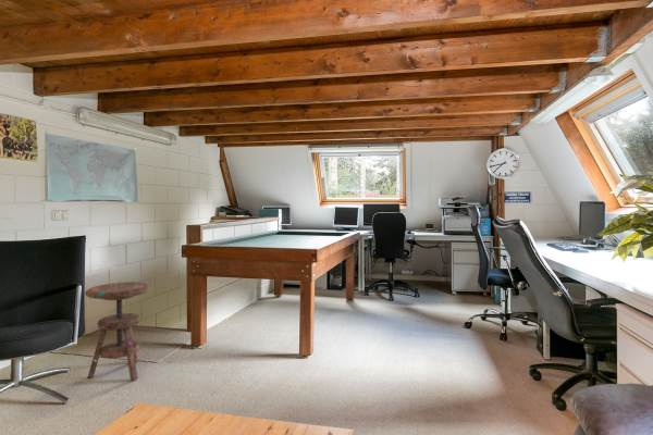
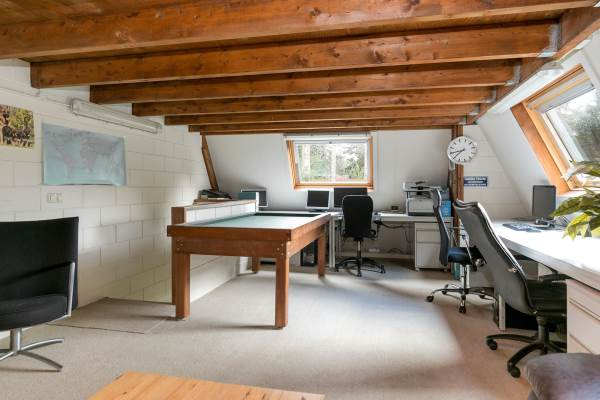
- side table (119, 330)
